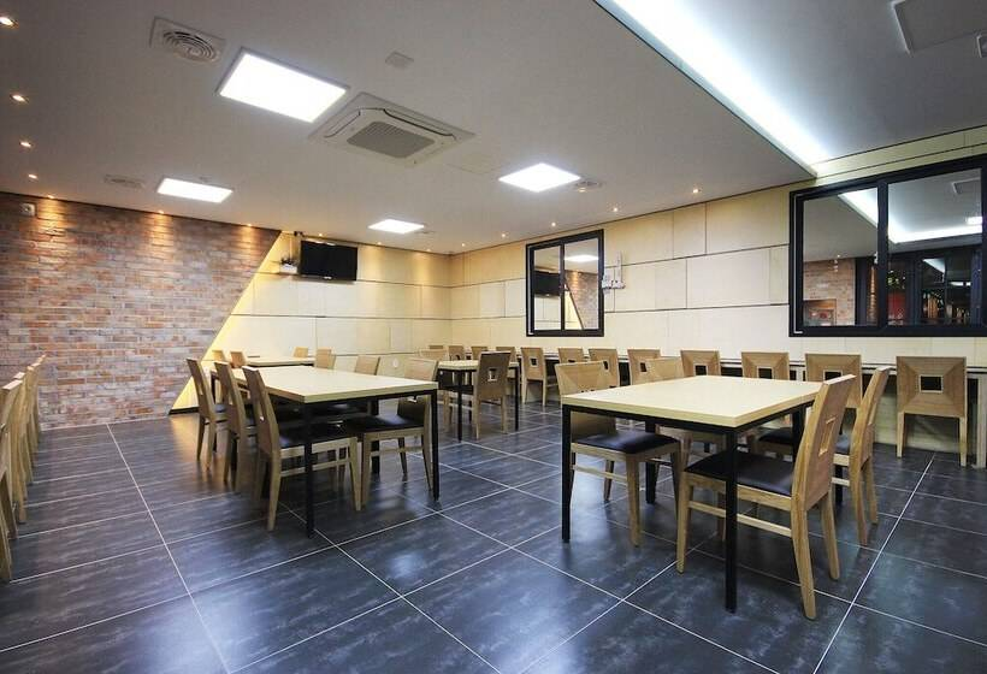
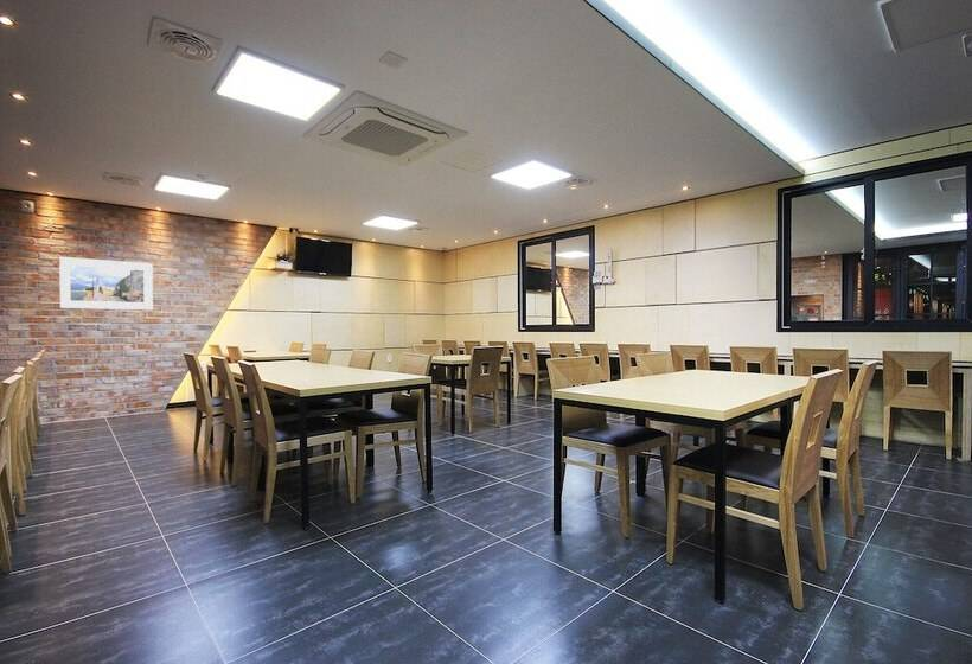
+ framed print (108, 285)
